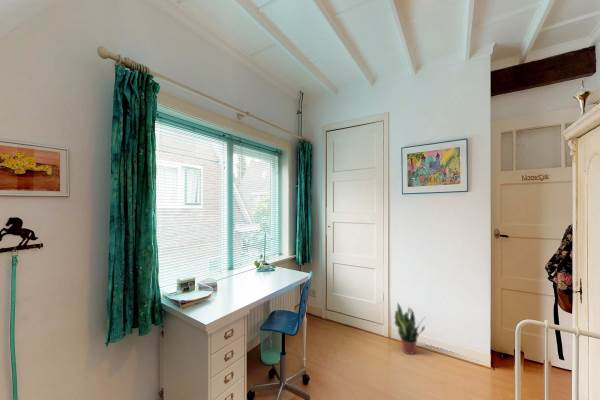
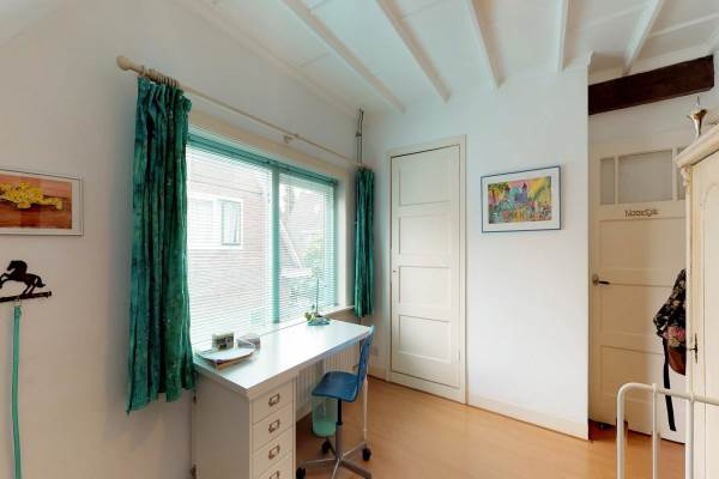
- potted plant (408, 328)
